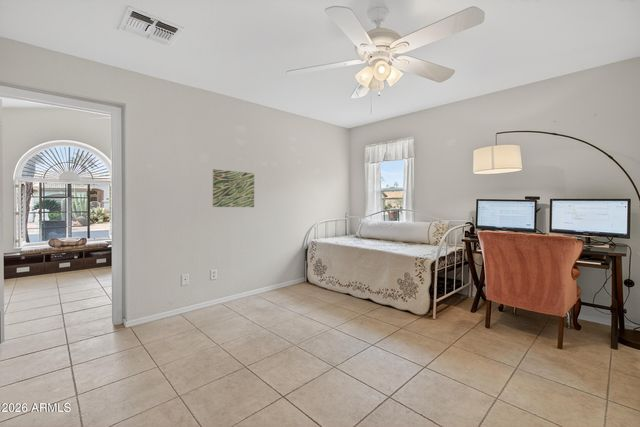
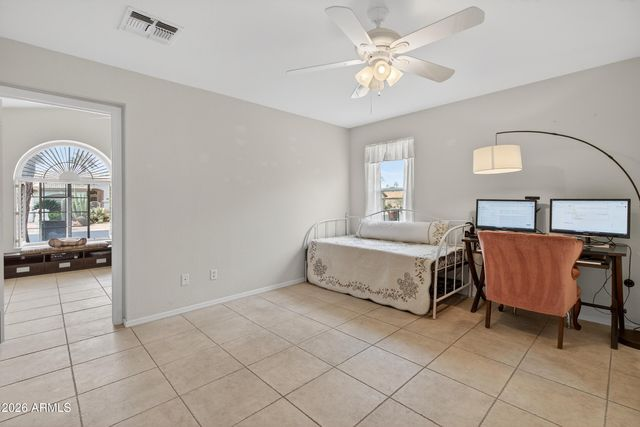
- wall art (234, 189)
